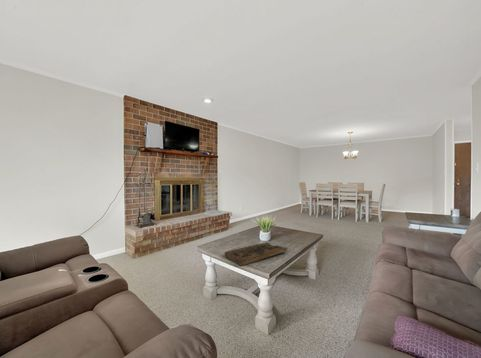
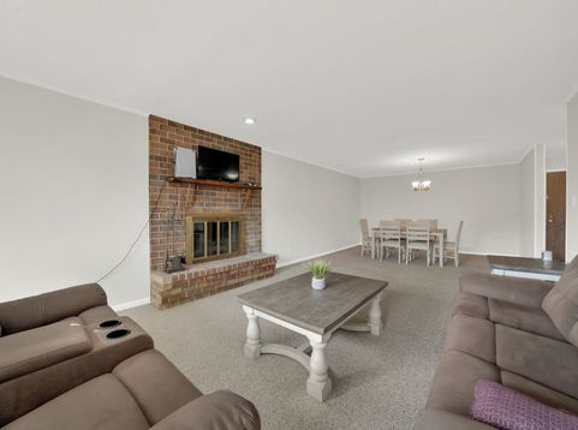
- decorative tray (256, 251)
